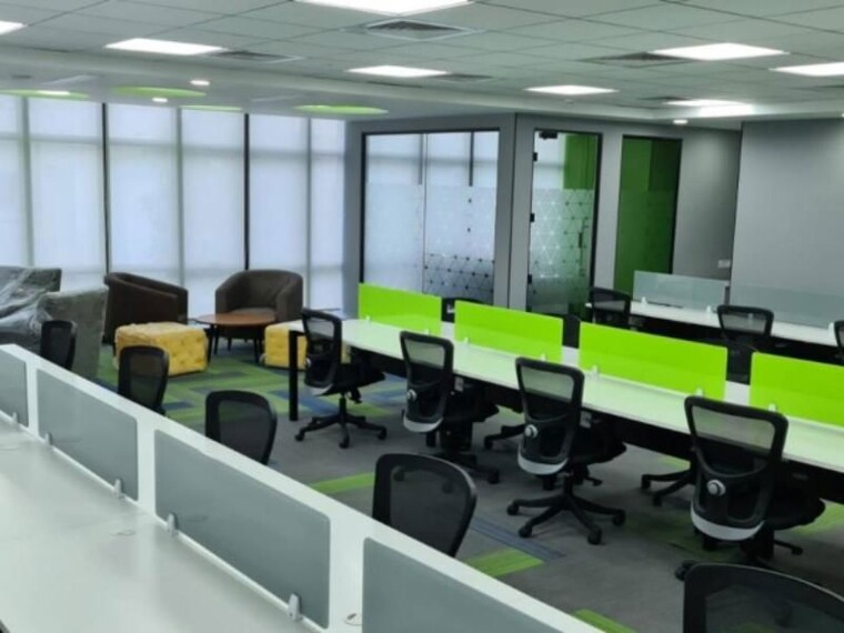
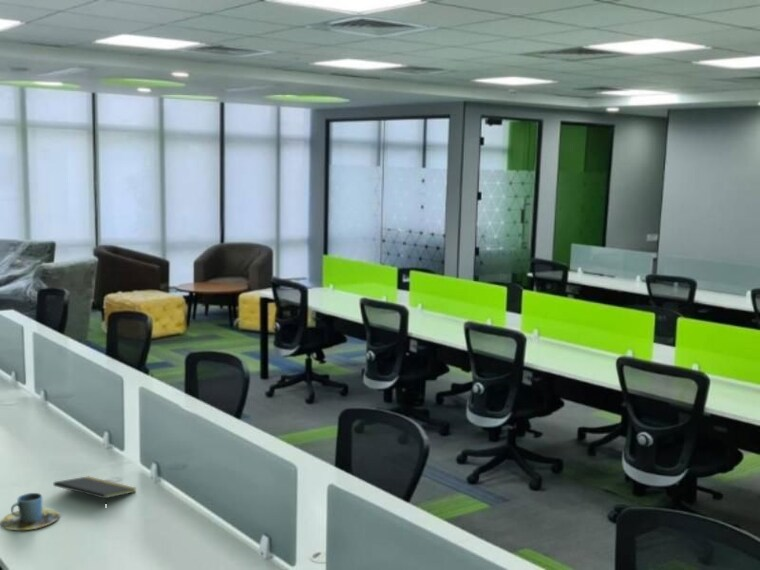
+ notepad (95, 487)
+ cup (30, 507)
